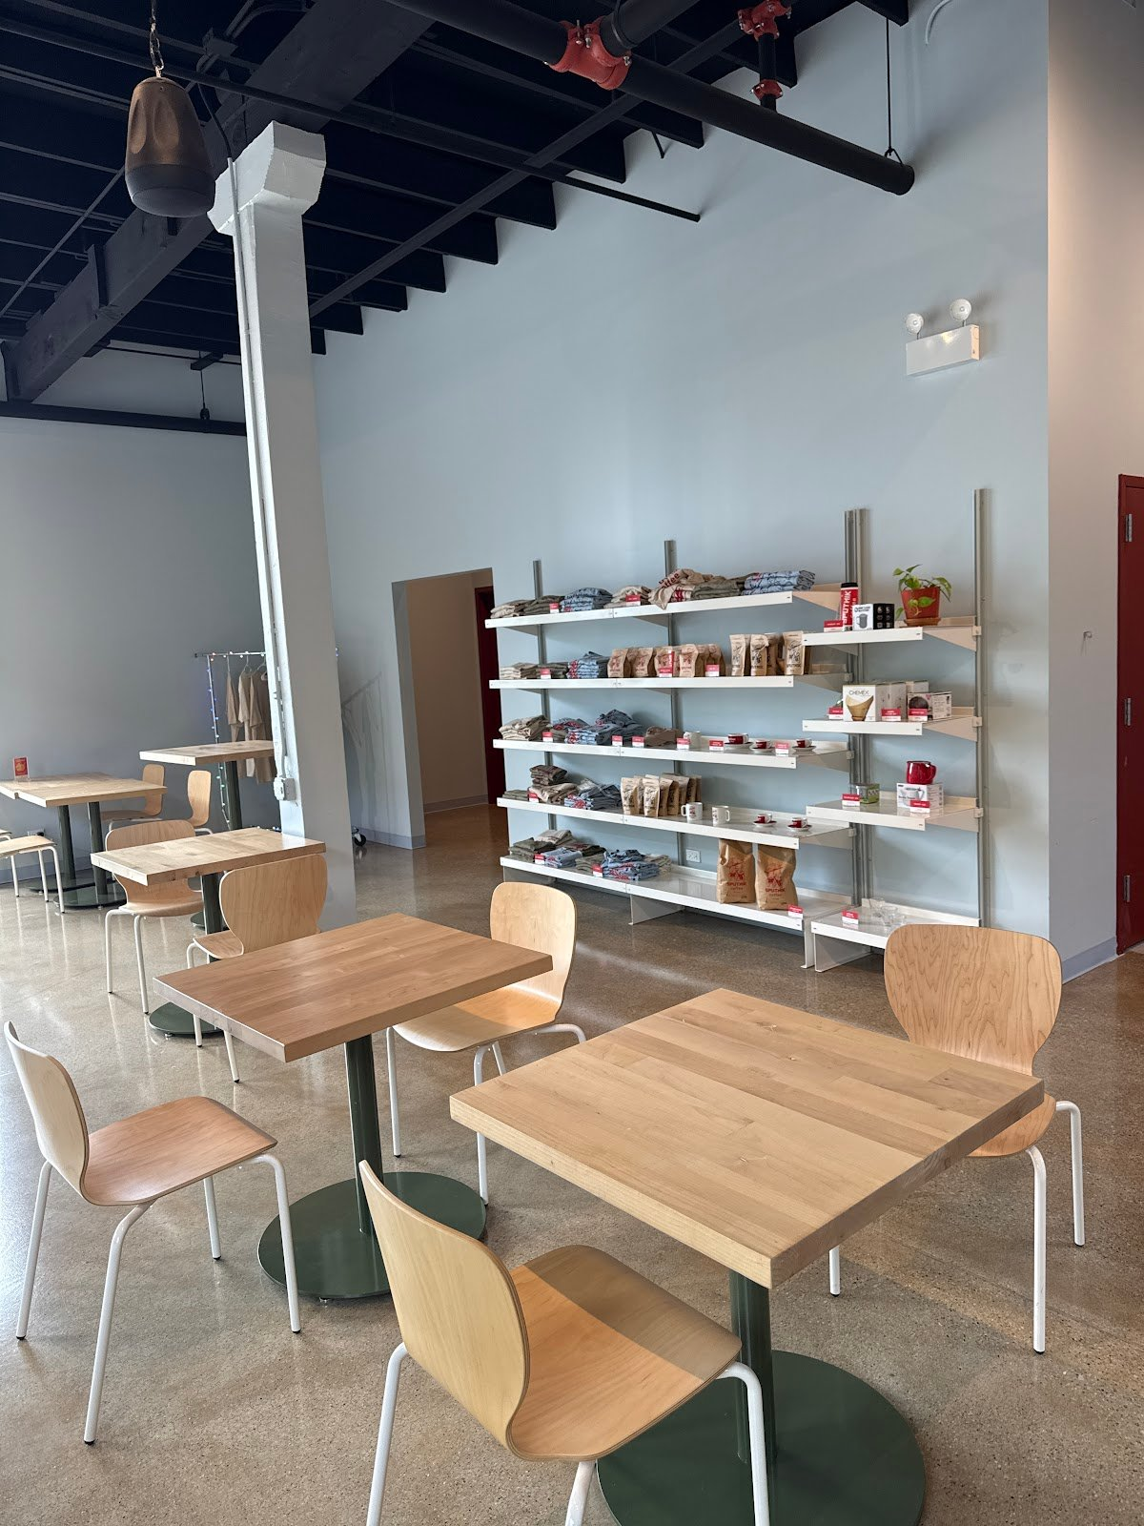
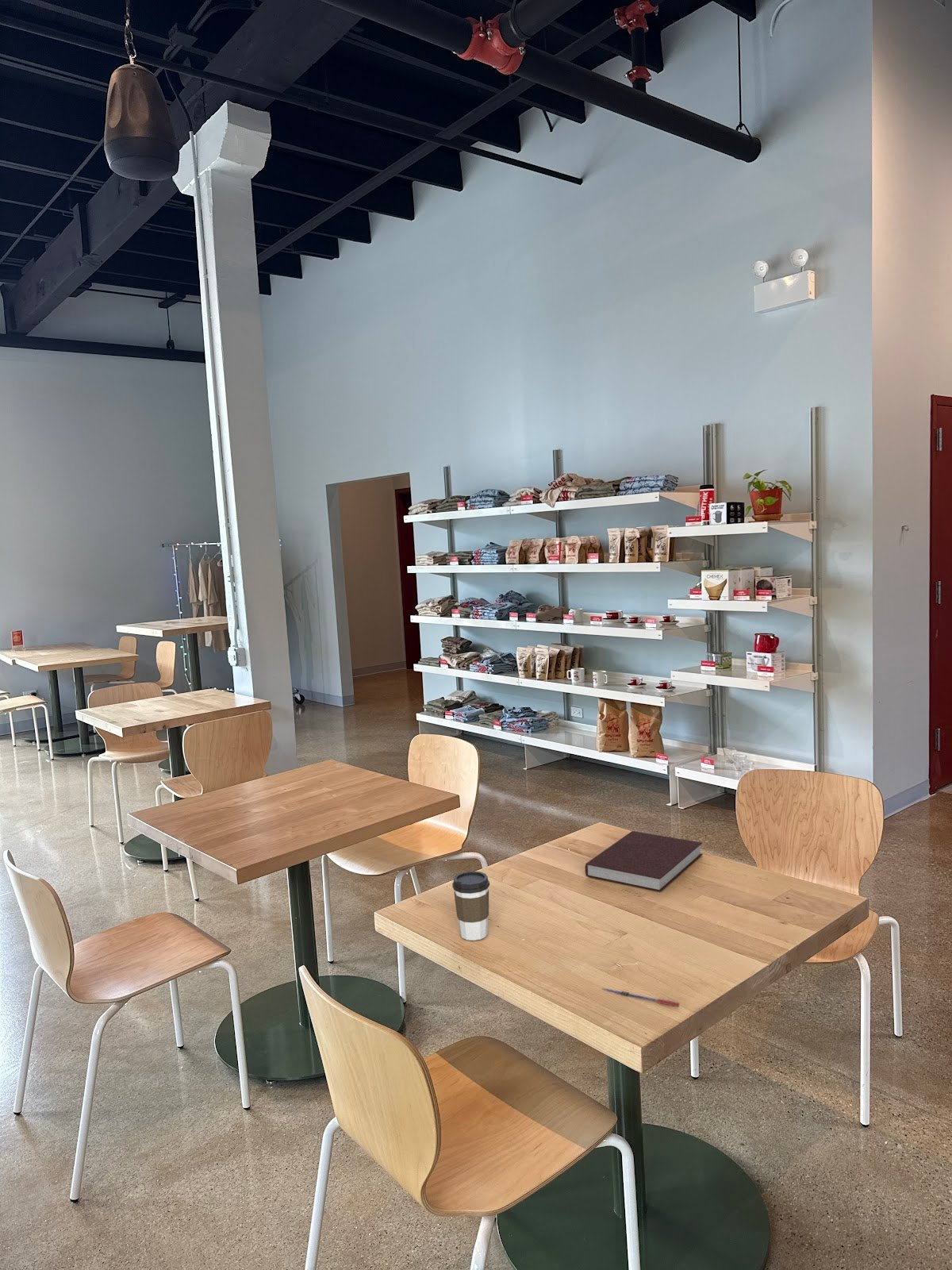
+ notebook (645, 859)
+ pen (639, 996)
+ coffee cup (472, 906)
